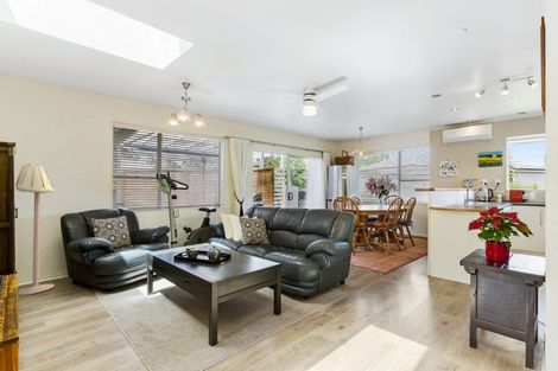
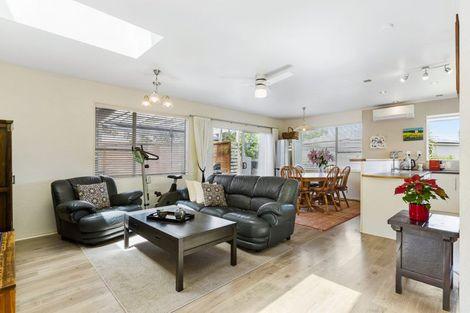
- floor lamp (34, 225)
